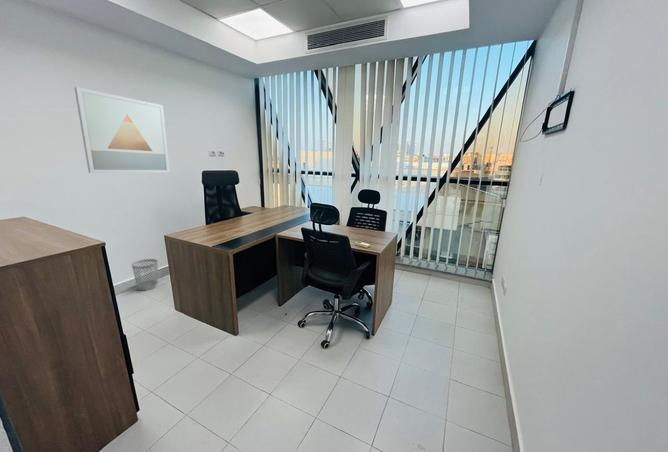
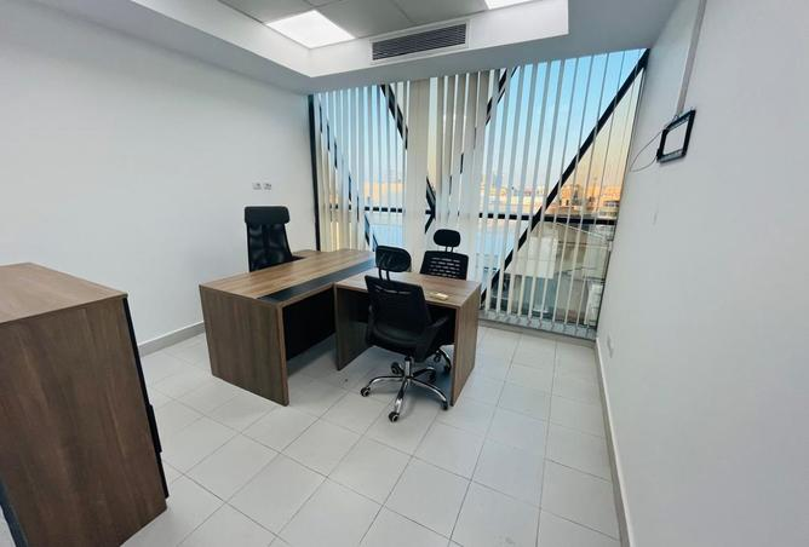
- wall art (128, 136)
- wastebasket (146, 274)
